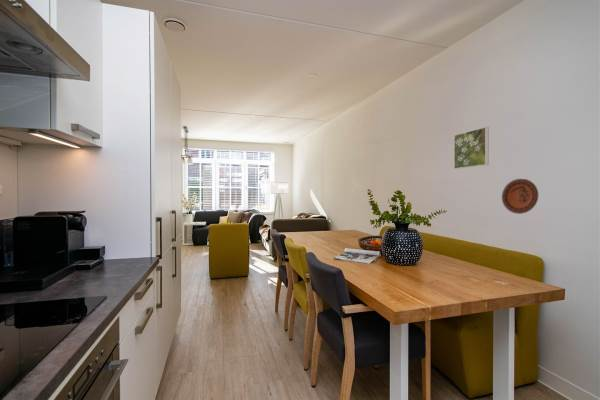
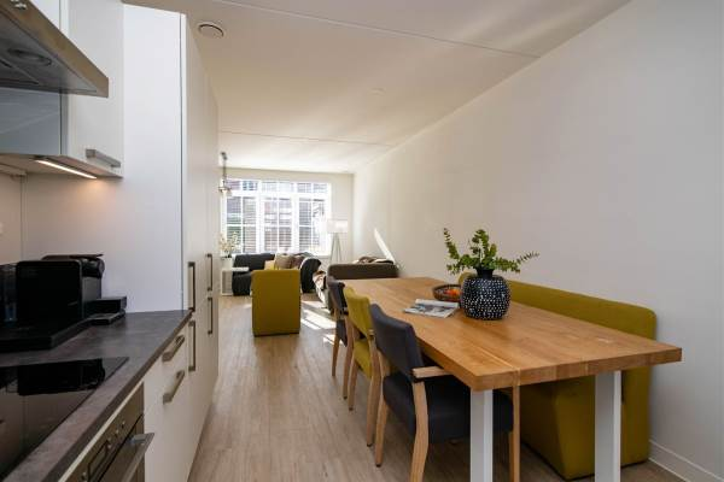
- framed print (470, 149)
- decorative plate (519, 196)
